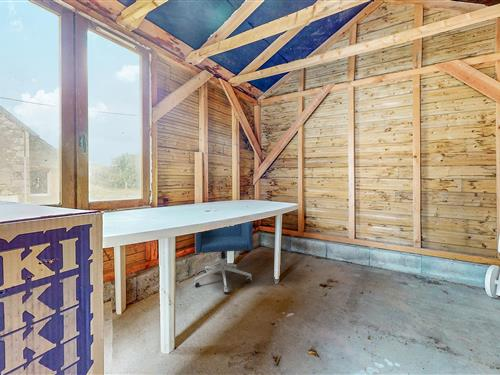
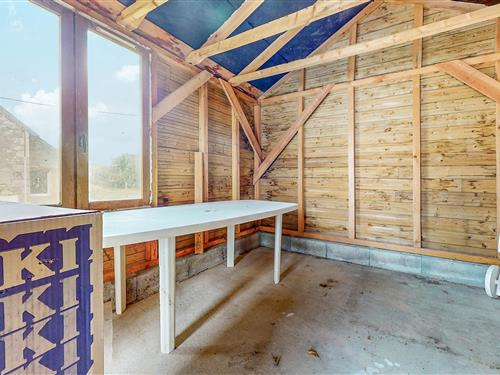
- office chair (222, 242)
